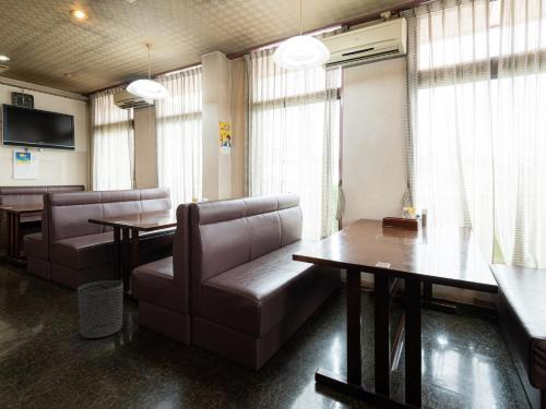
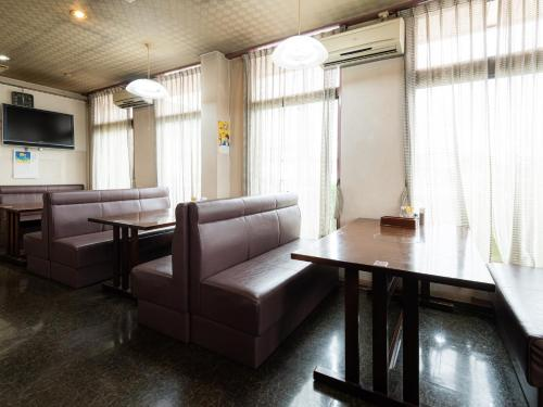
- waste bin (102, 308)
